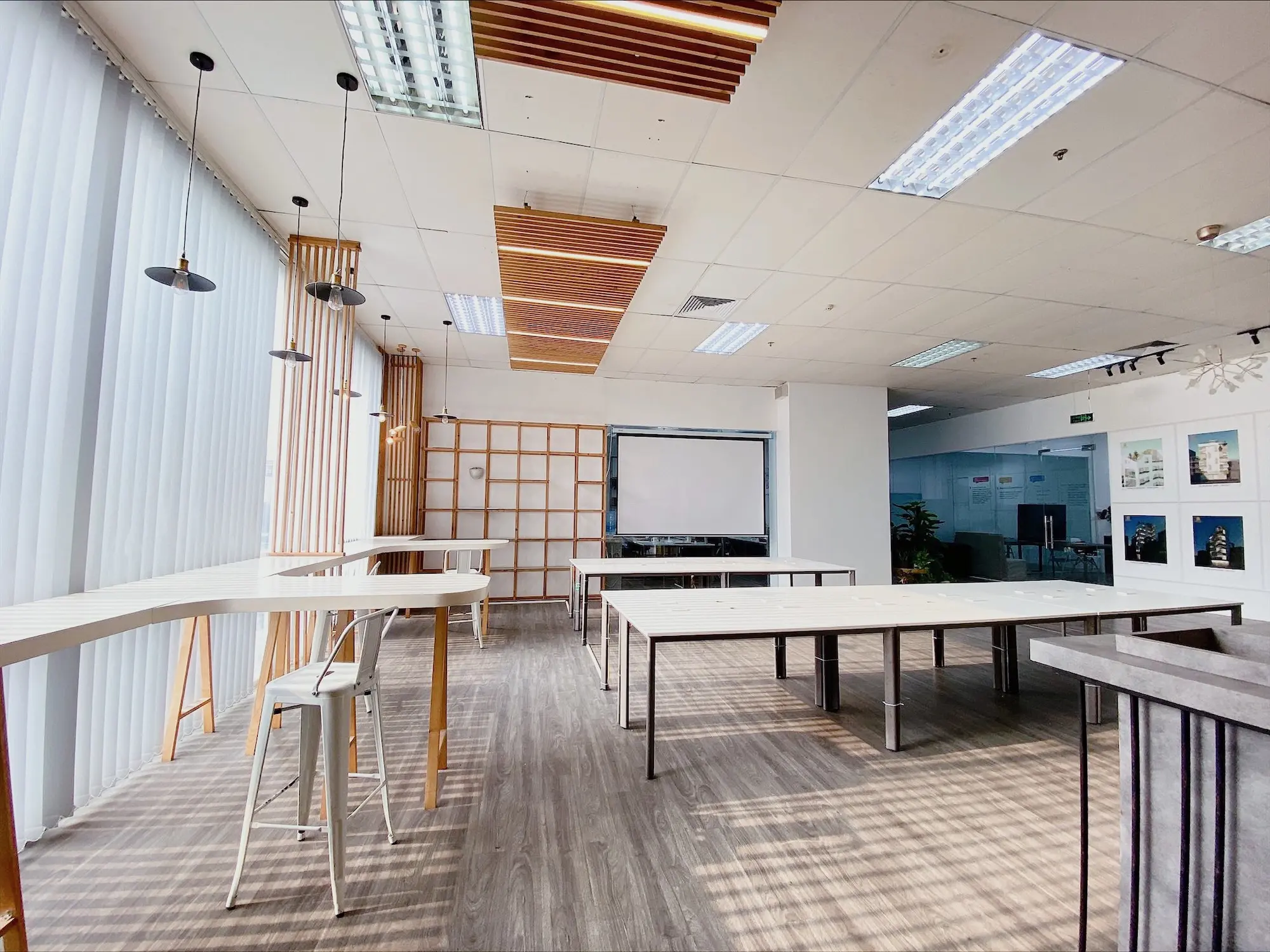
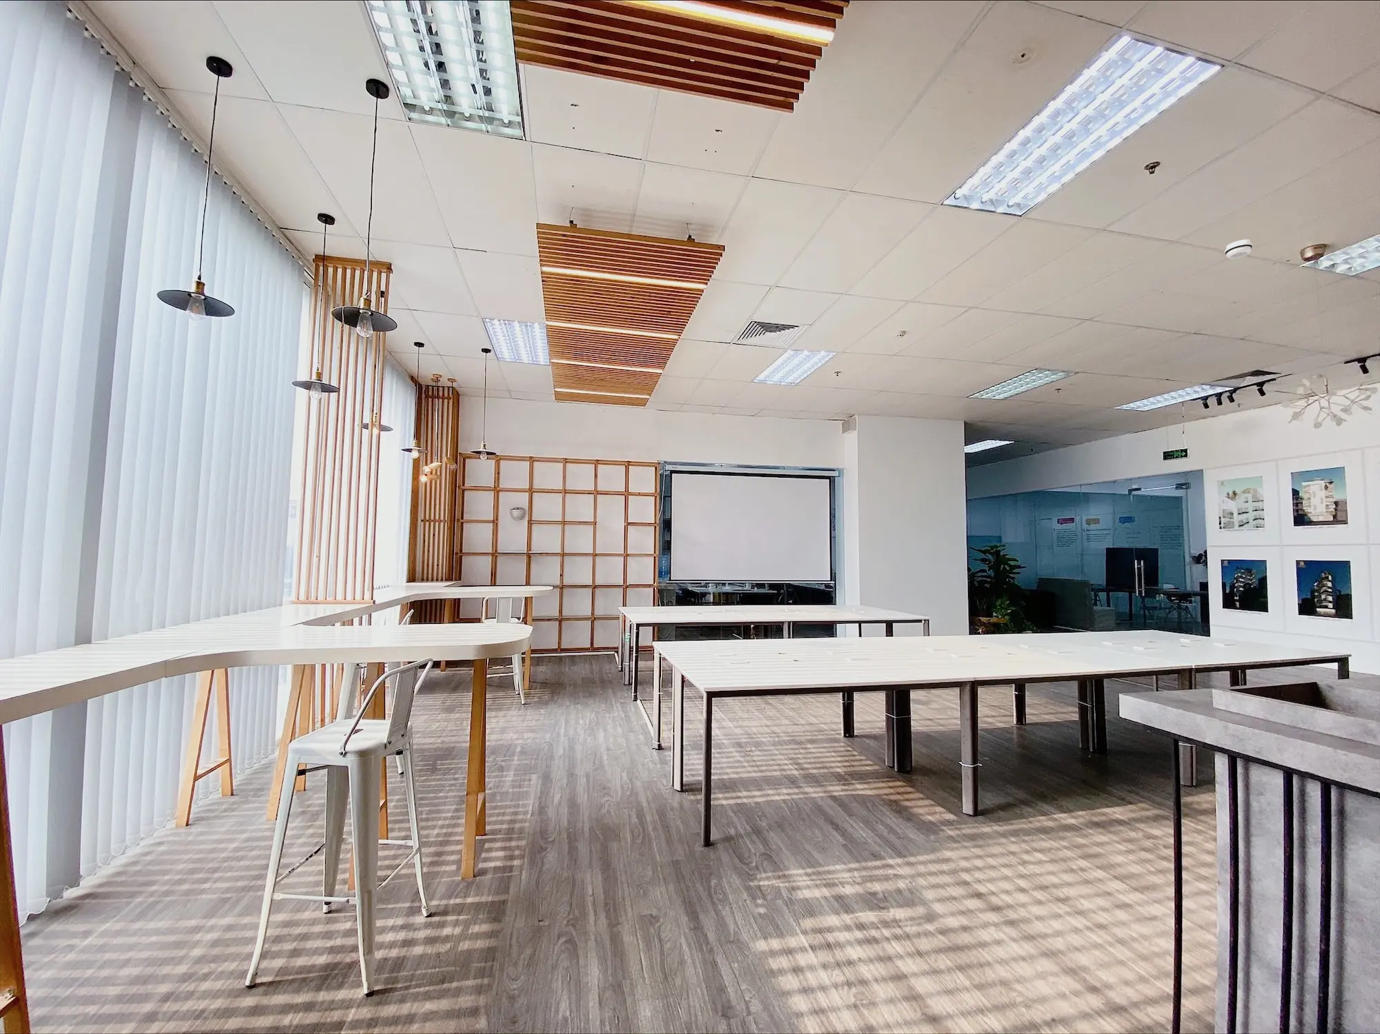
+ smoke detector (1238, 250)
